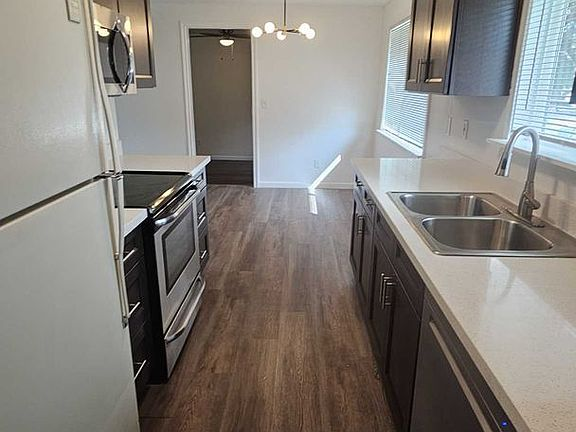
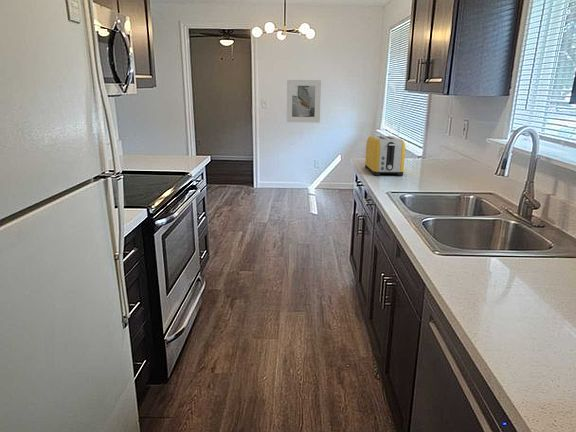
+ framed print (303, 101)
+ toaster (384, 154)
